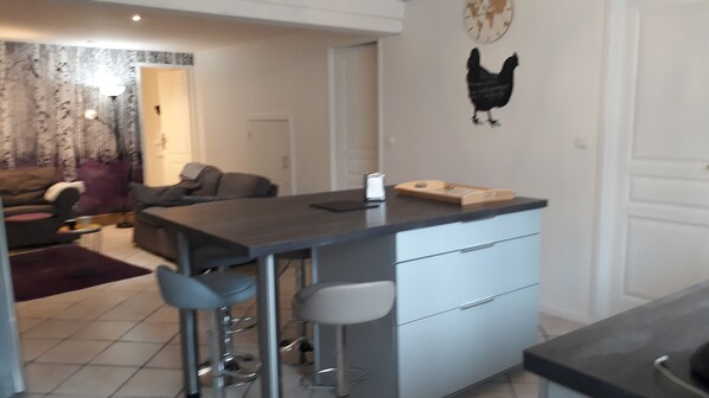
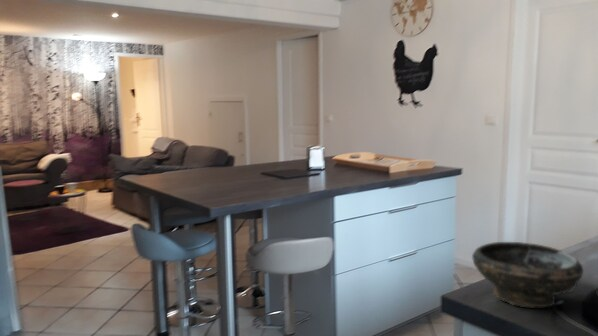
+ bowl (524, 275)
